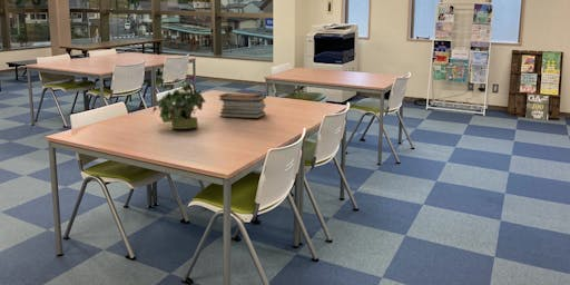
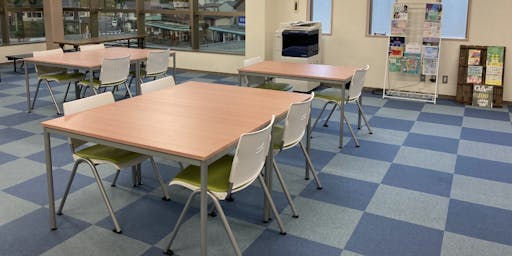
- book stack (243, 105)
- potted plant (177, 102)
